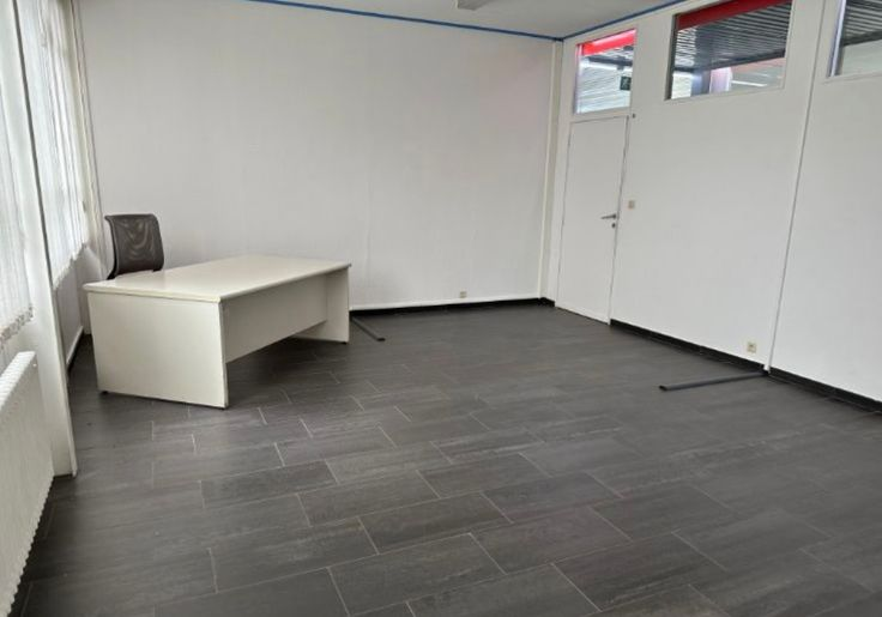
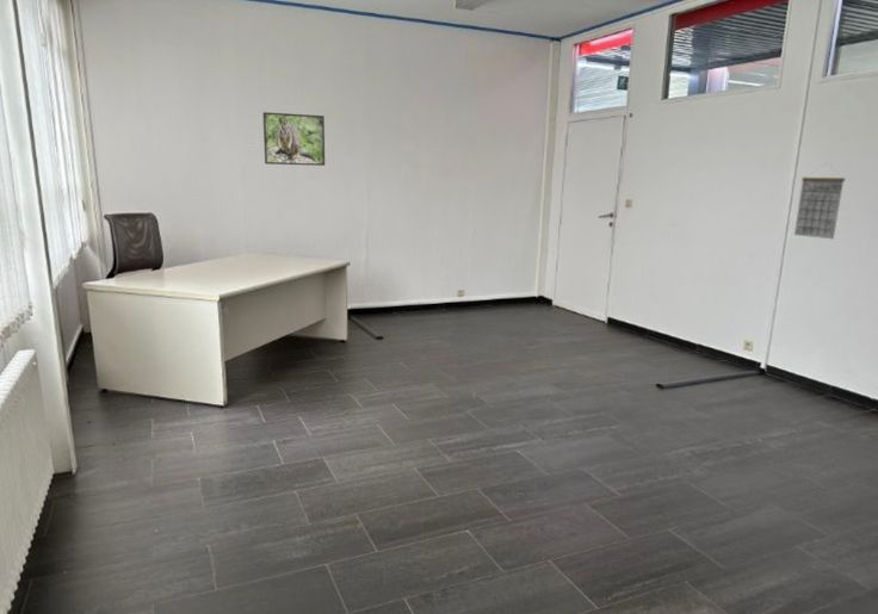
+ calendar (818, 200)
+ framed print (295, 139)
